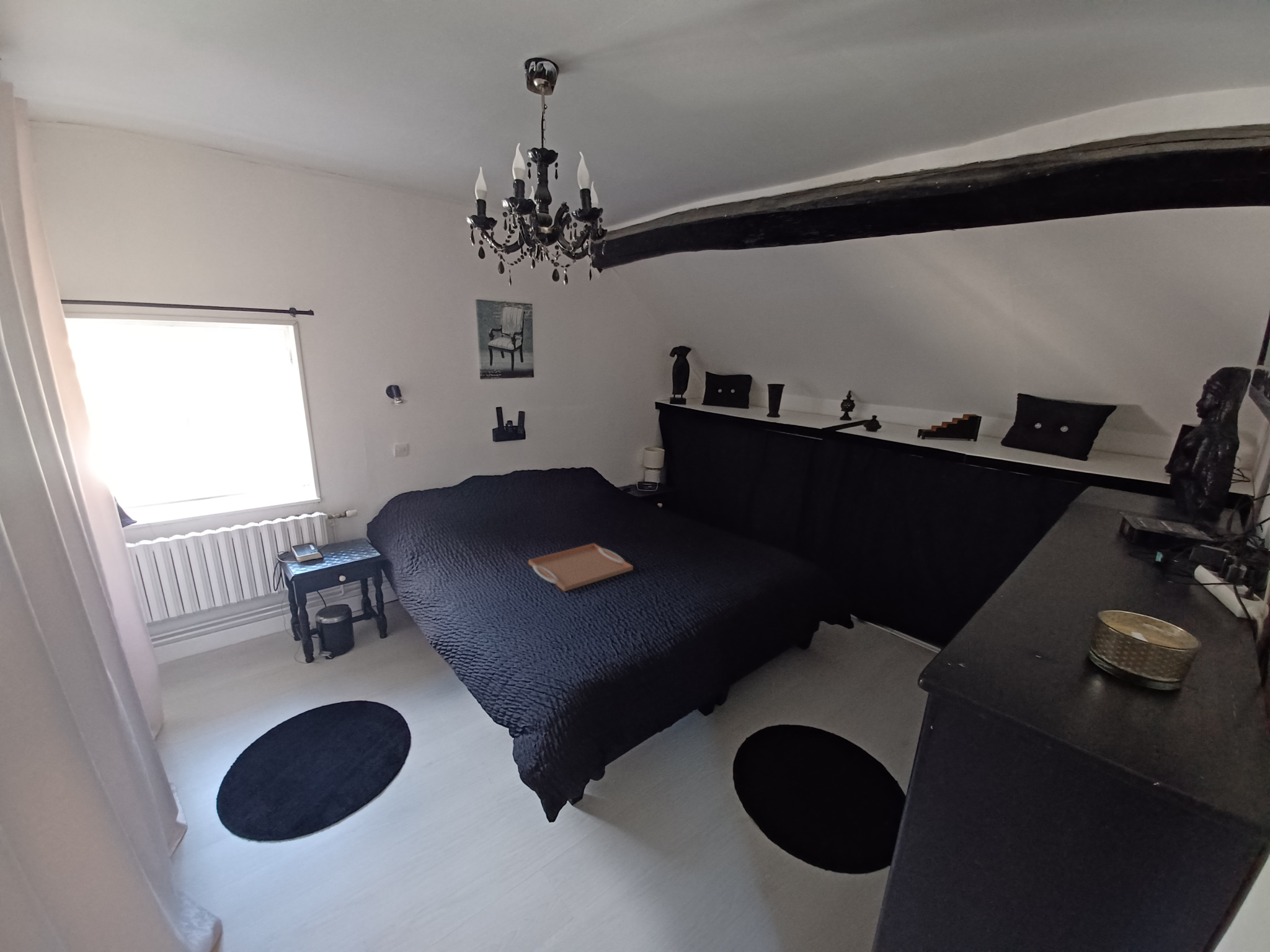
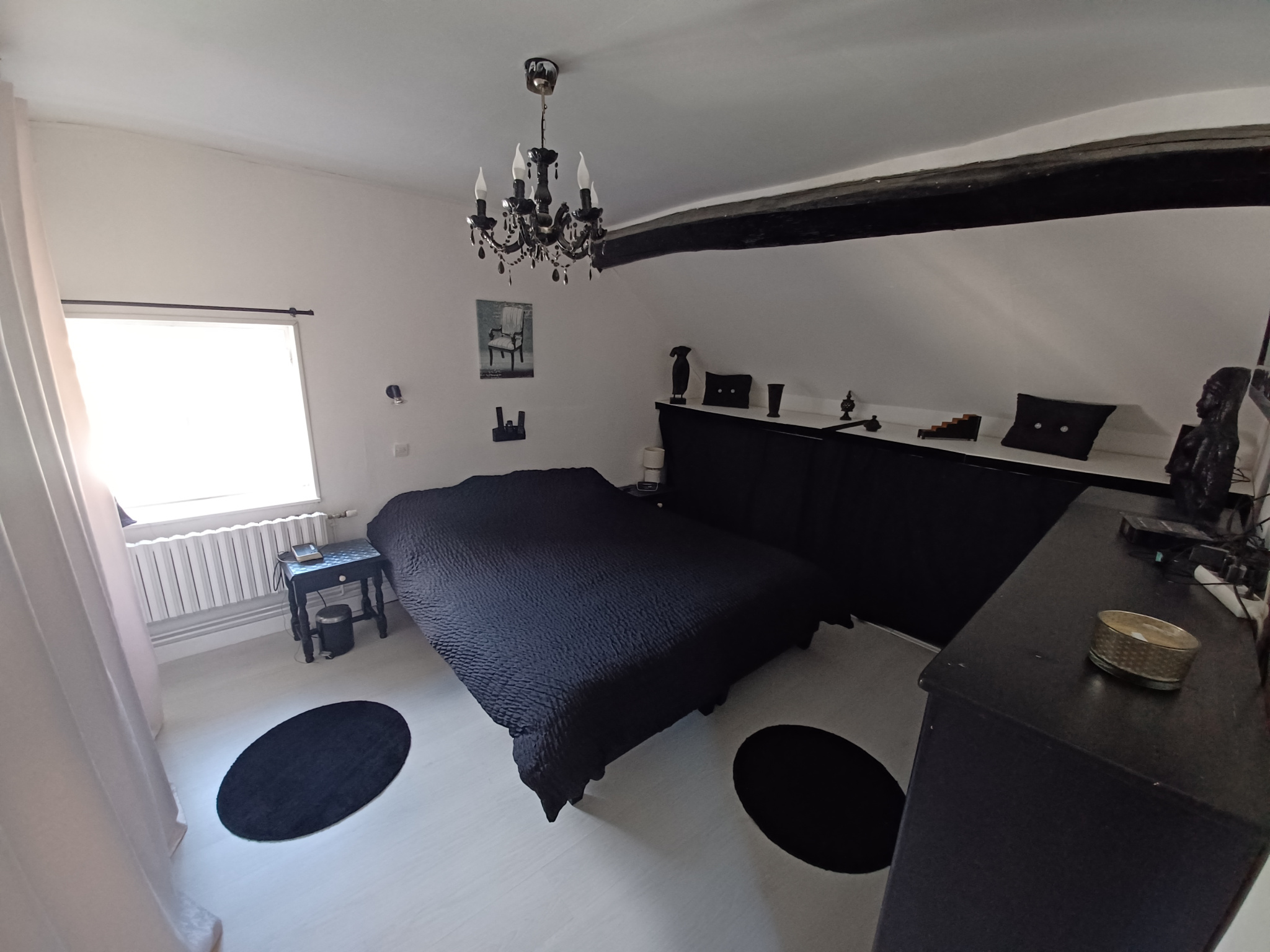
- serving tray (580, 565)
